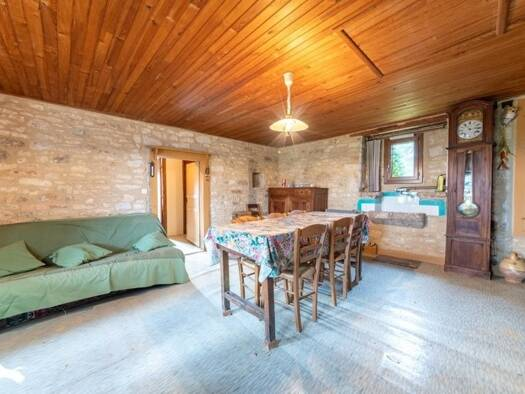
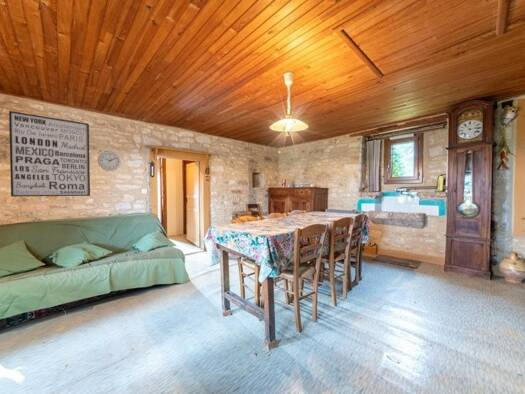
+ wall art (53, 157)
+ wall clock (109, 161)
